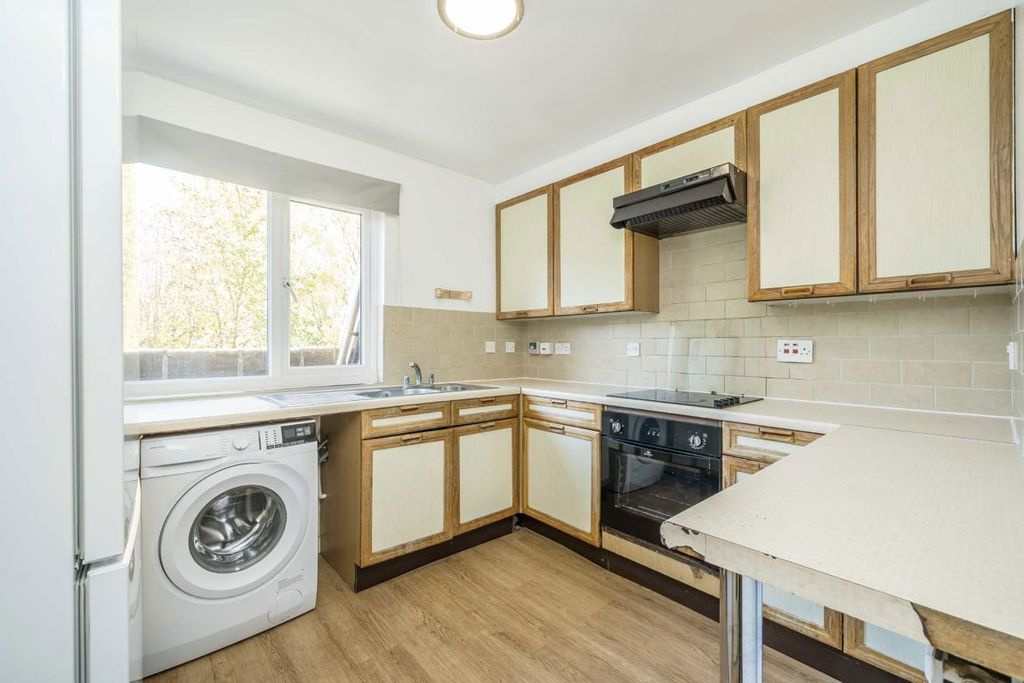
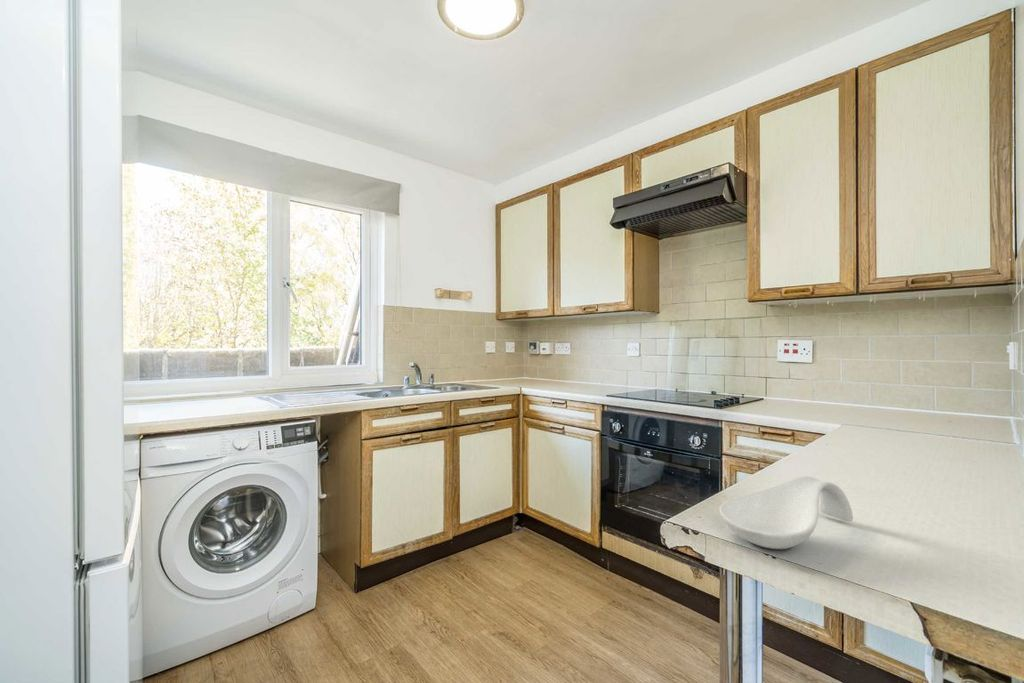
+ spoon rest (790, 508)
